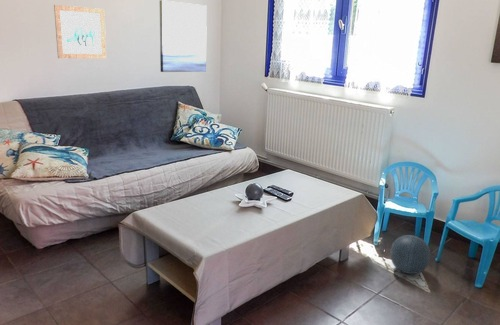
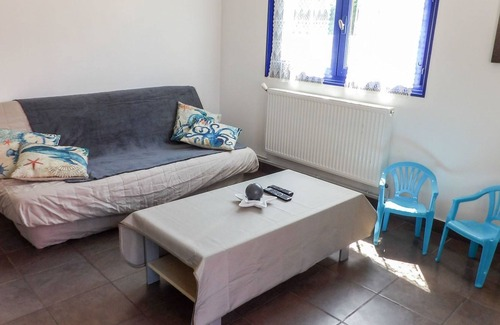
- ball (410, 254)
- wall art (81, 33)
- wall art (184, 38)
